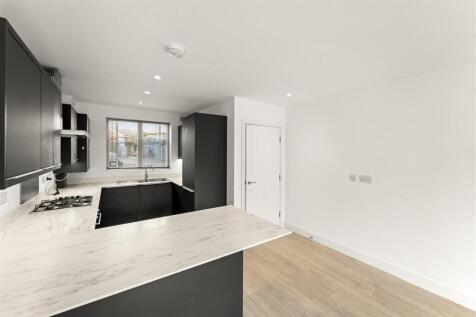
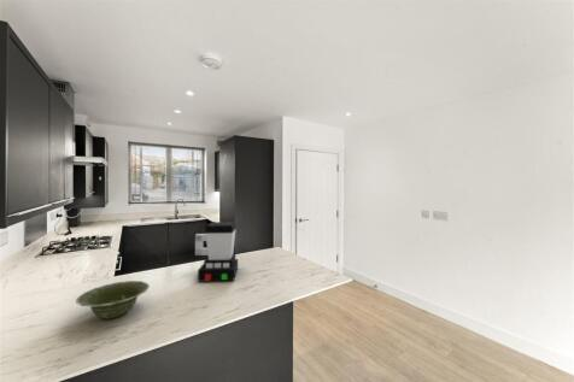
+ coffee maker (215, 249)
+ dish (115, 302)
